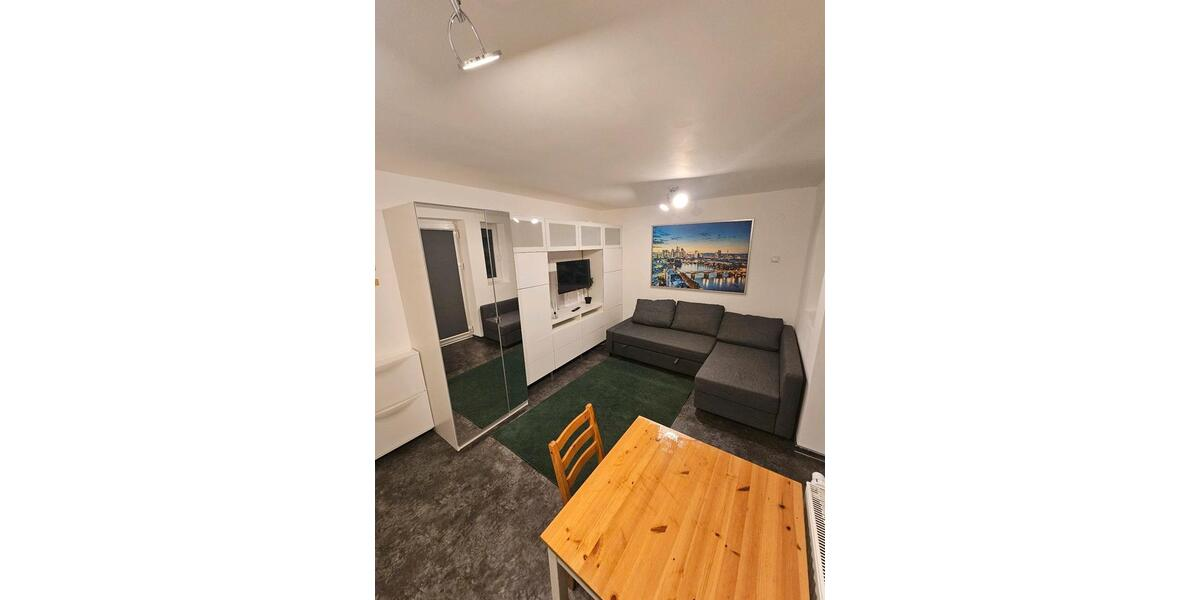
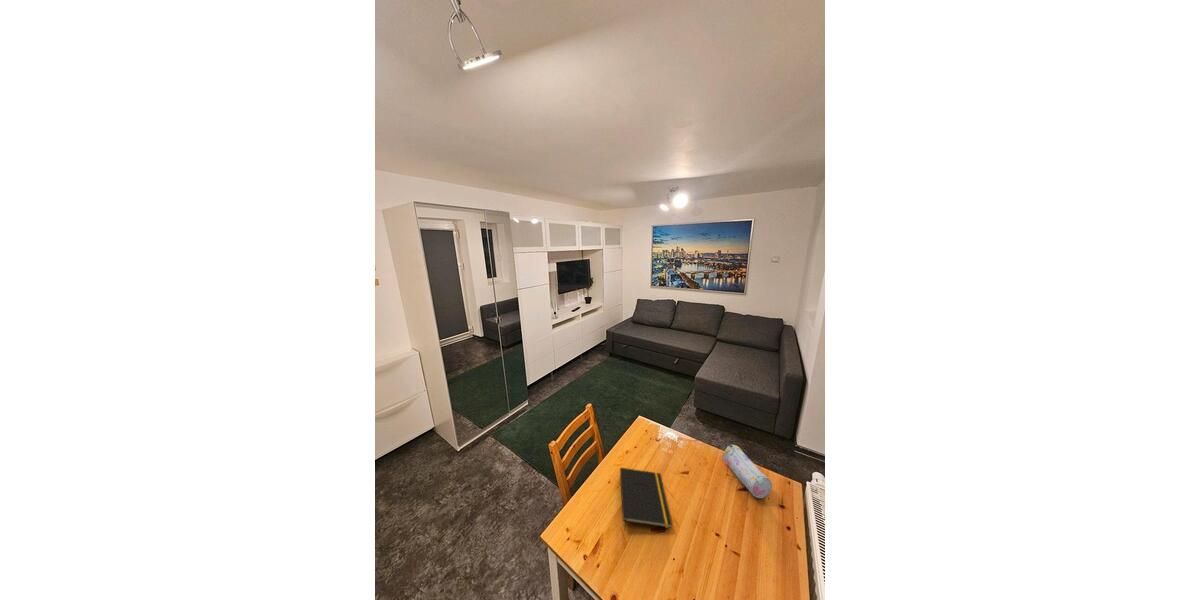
+ pencil case (745, 469)
+ notepad (643, 494)
